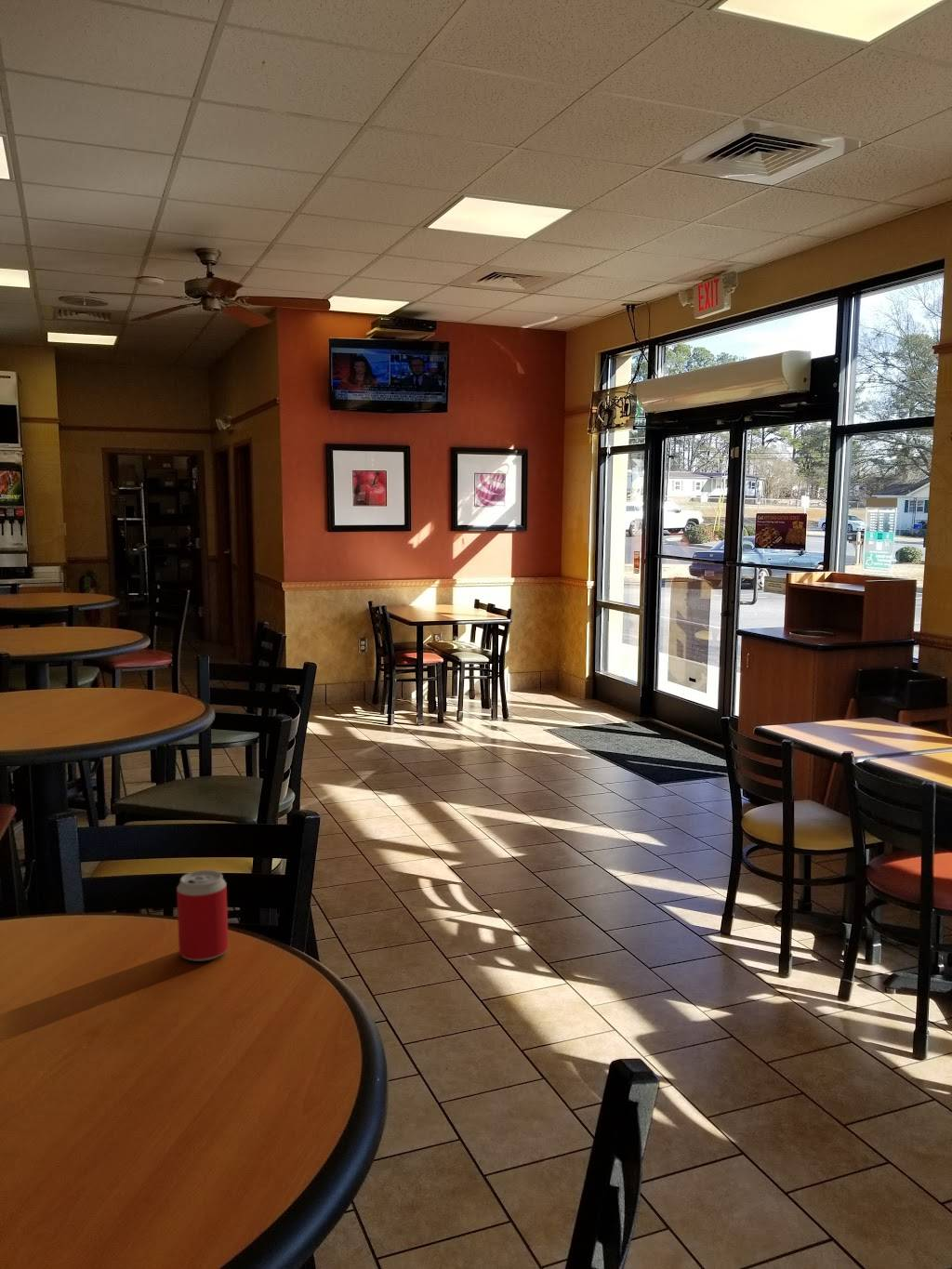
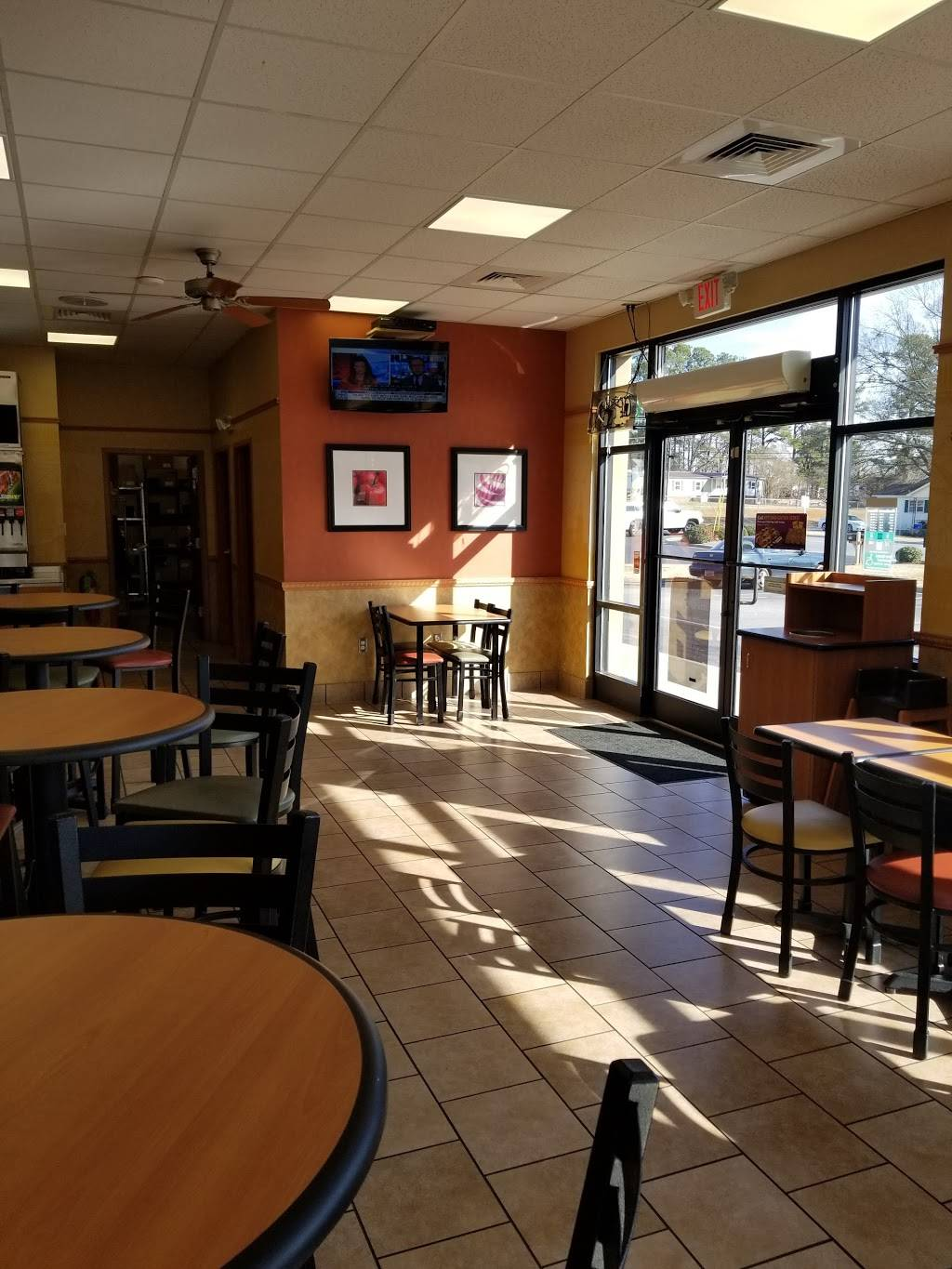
- beverage can (203, 915)
